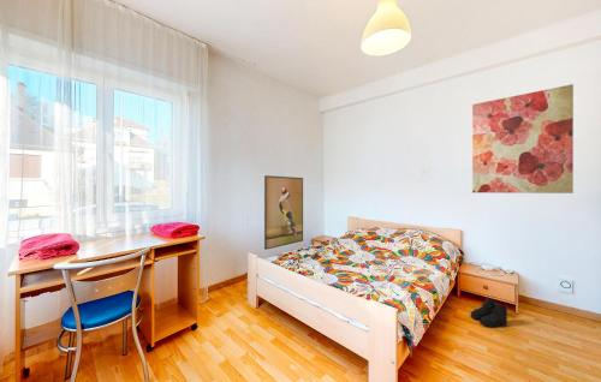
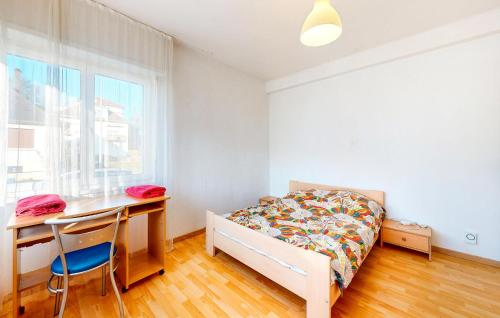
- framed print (285, 210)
- boots (488, 310)
- wall art (517, 144)
